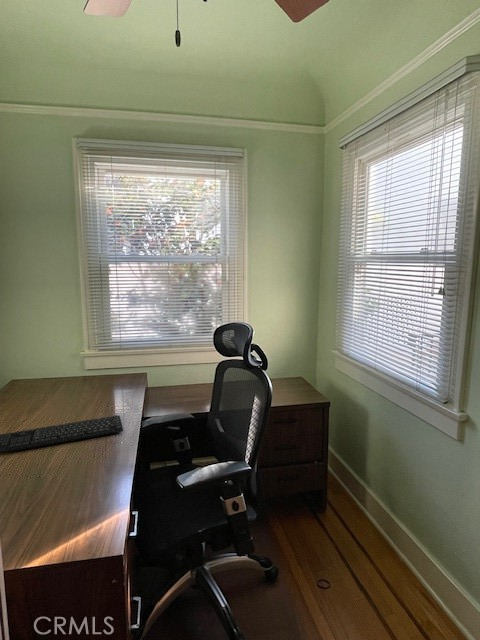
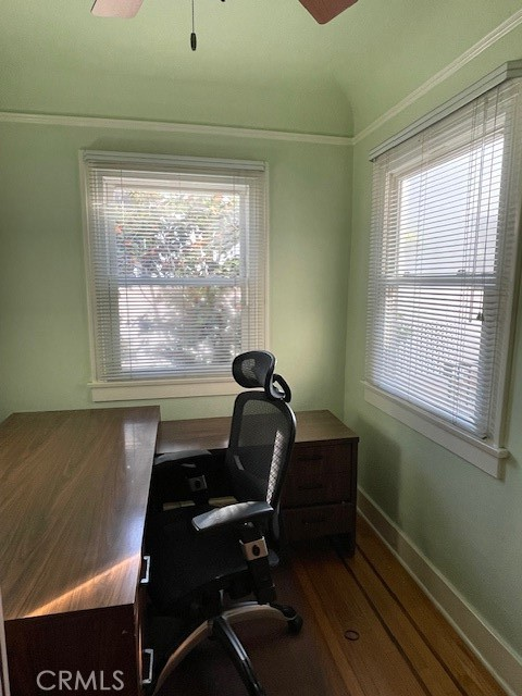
- keyboard (55, 434)
